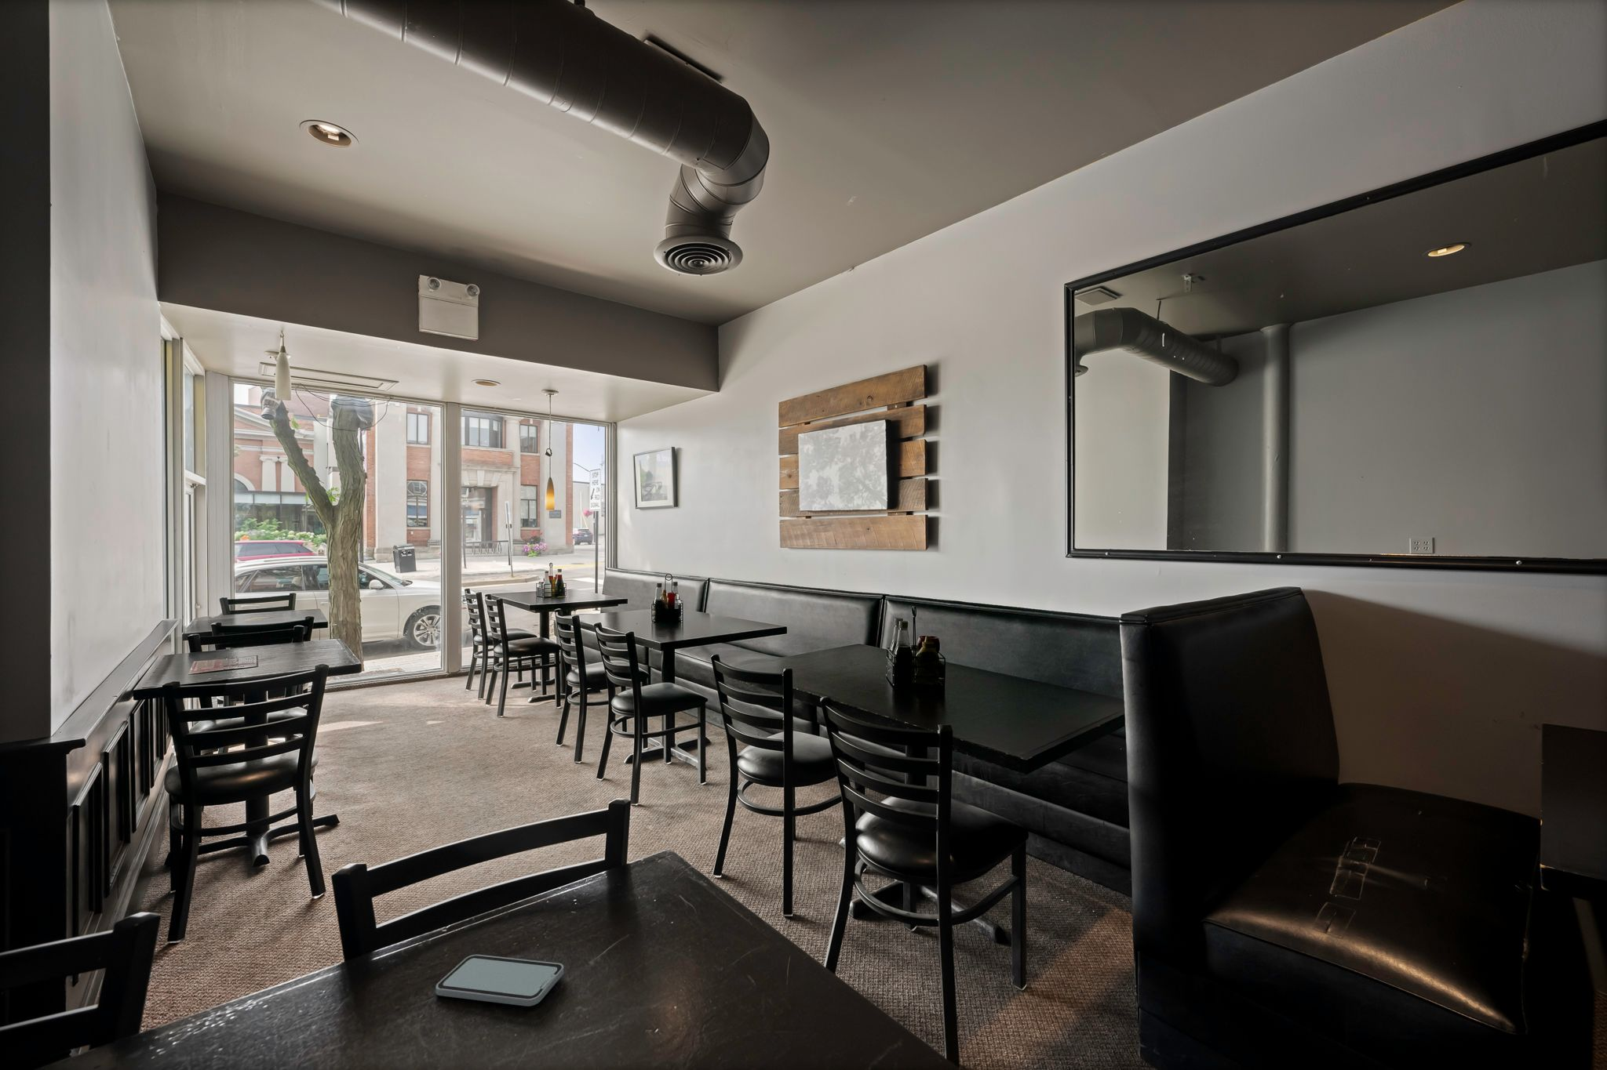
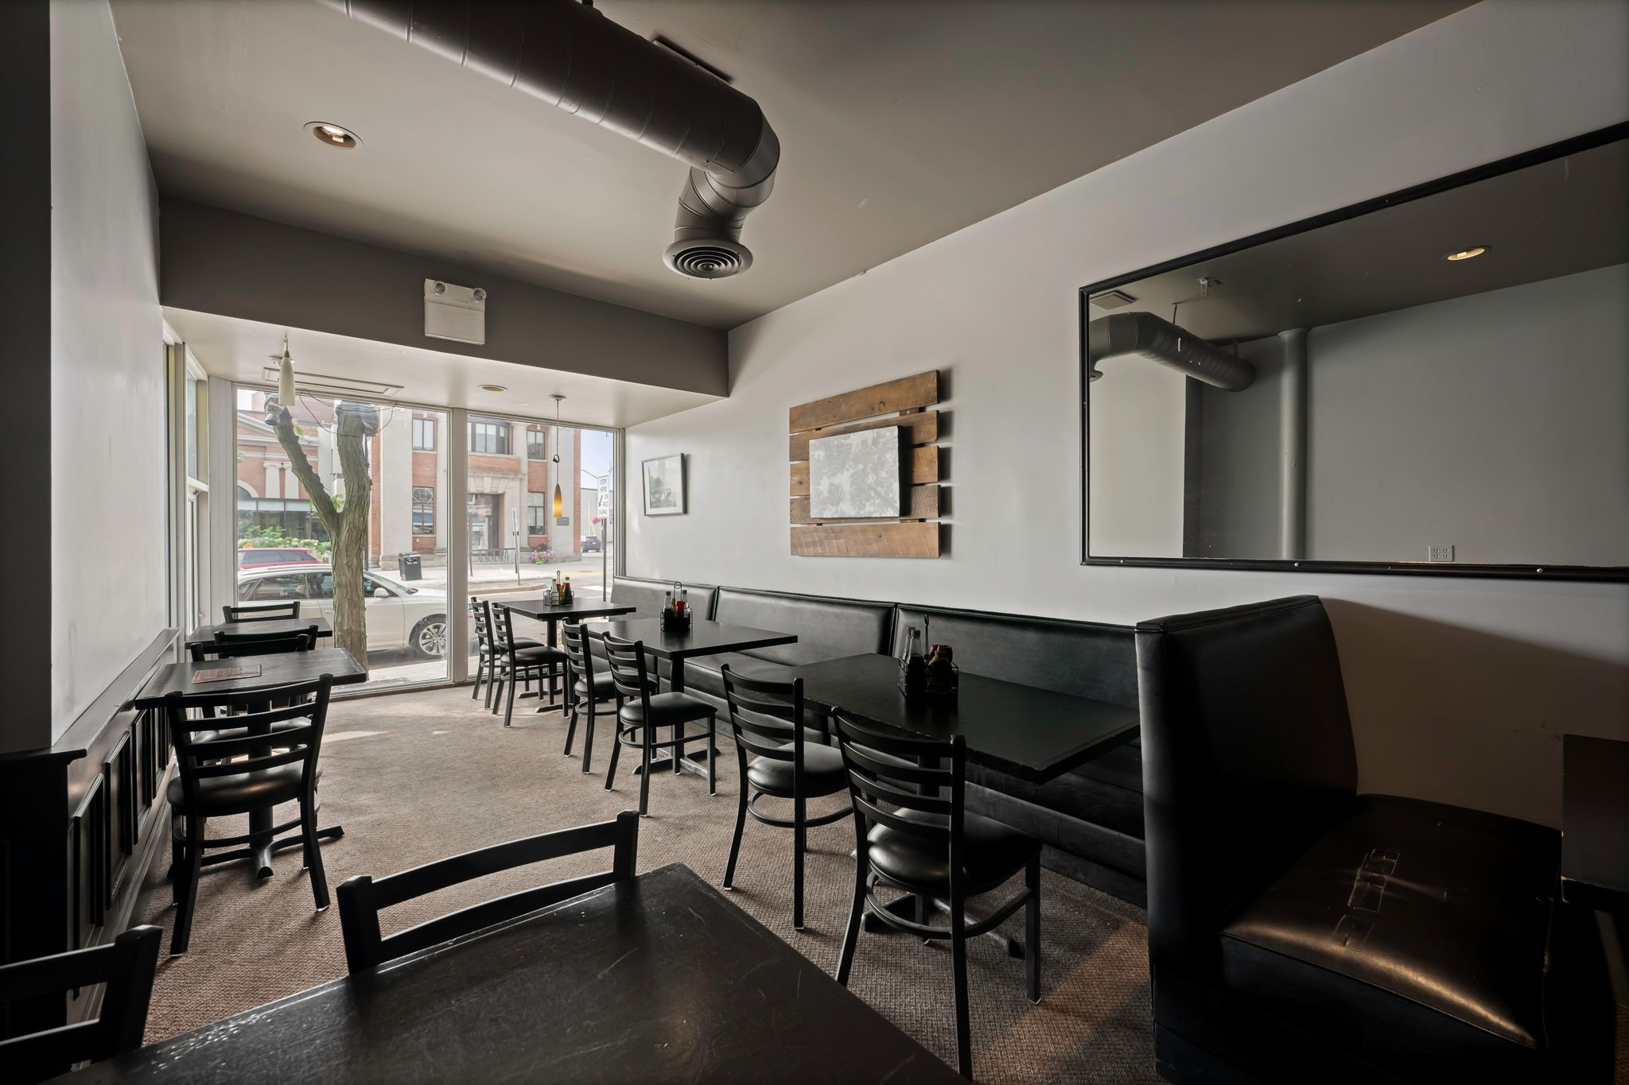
- smartphone (501, 978)
